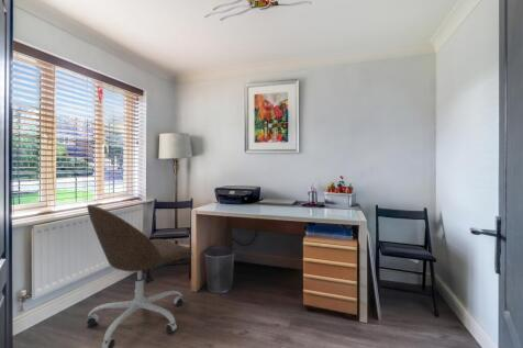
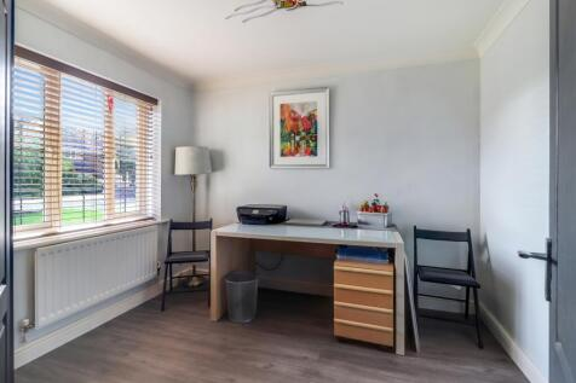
- office chair (141, 260)
